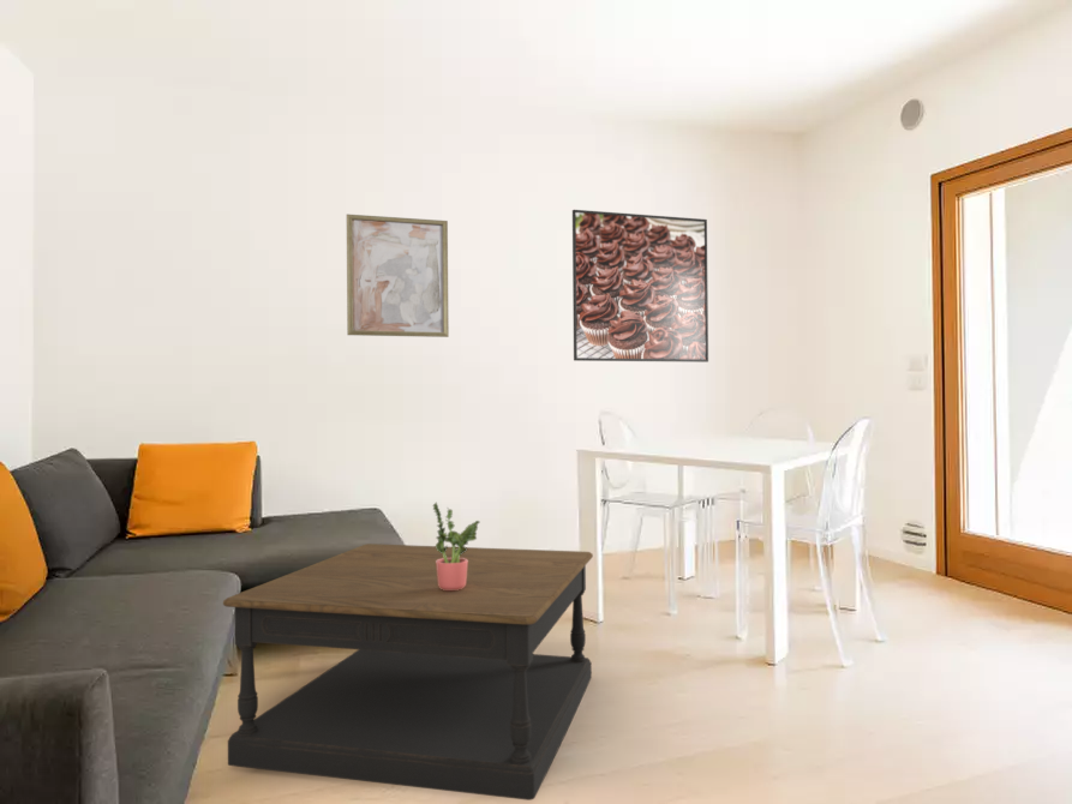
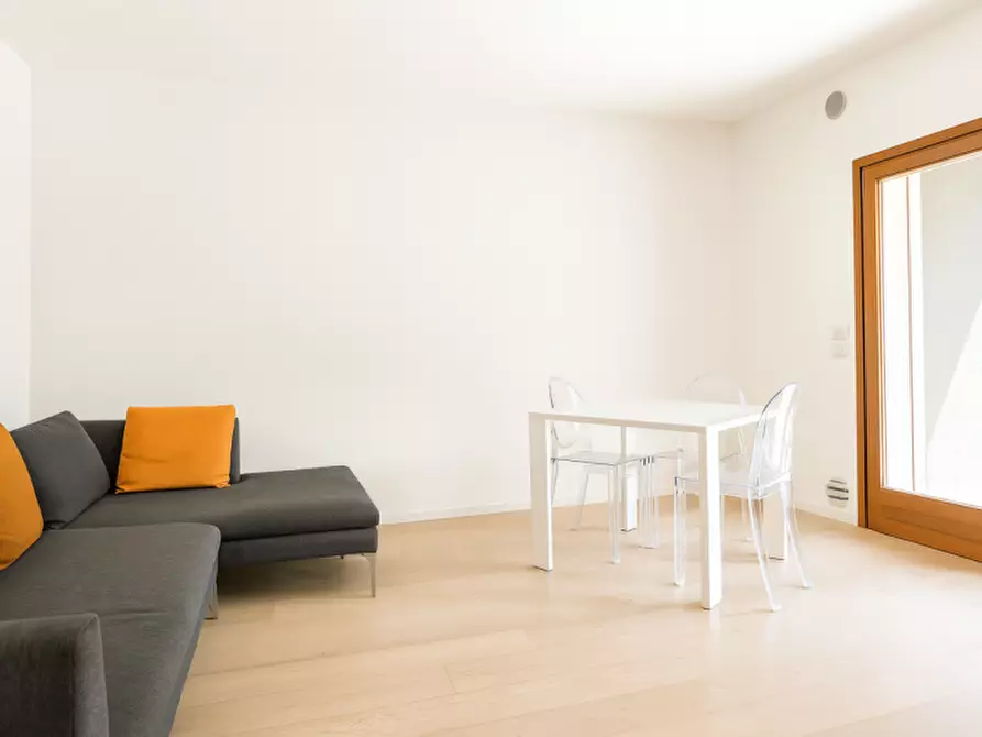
- potted plant (463, 542)
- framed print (641, 288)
- coffee table (431, 644)
- wall art (397, 276)
